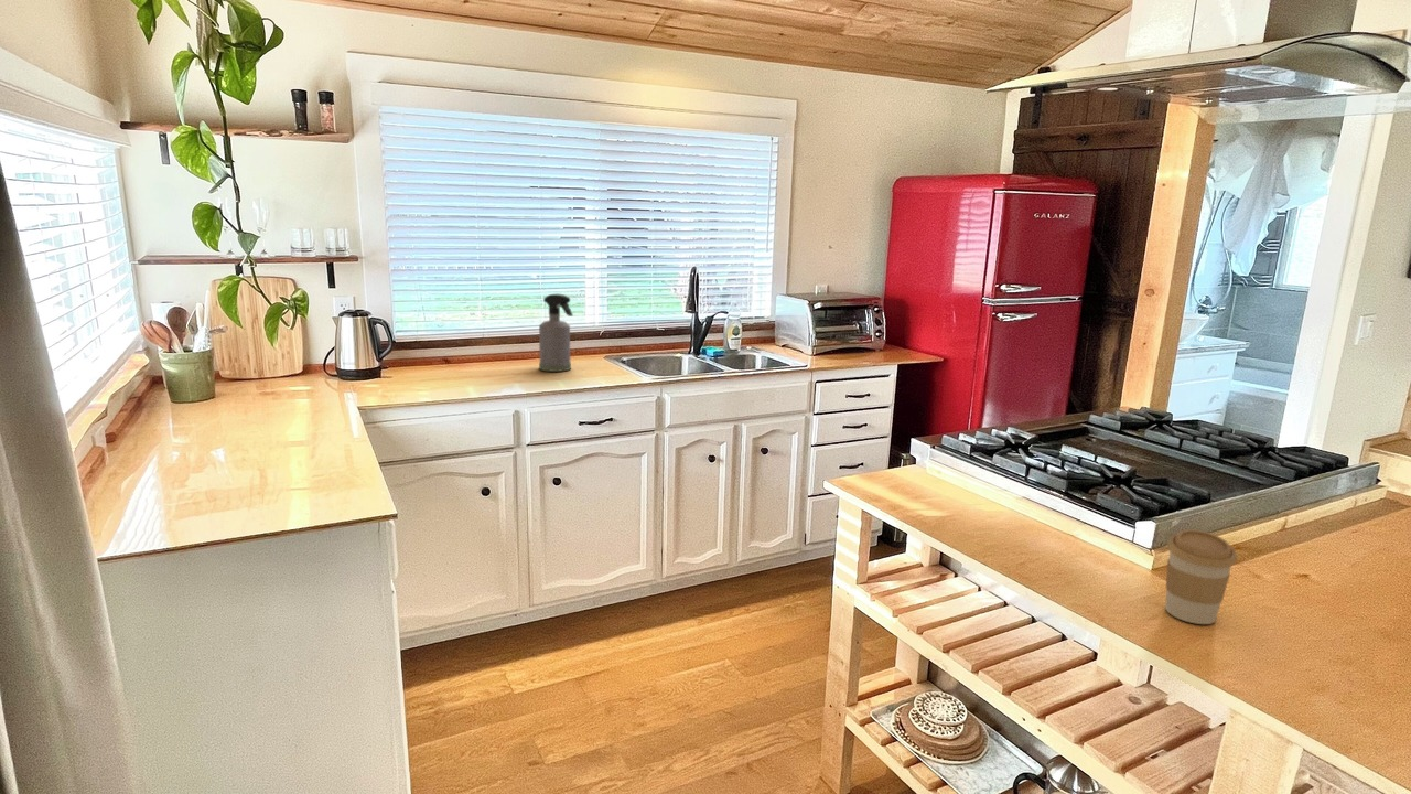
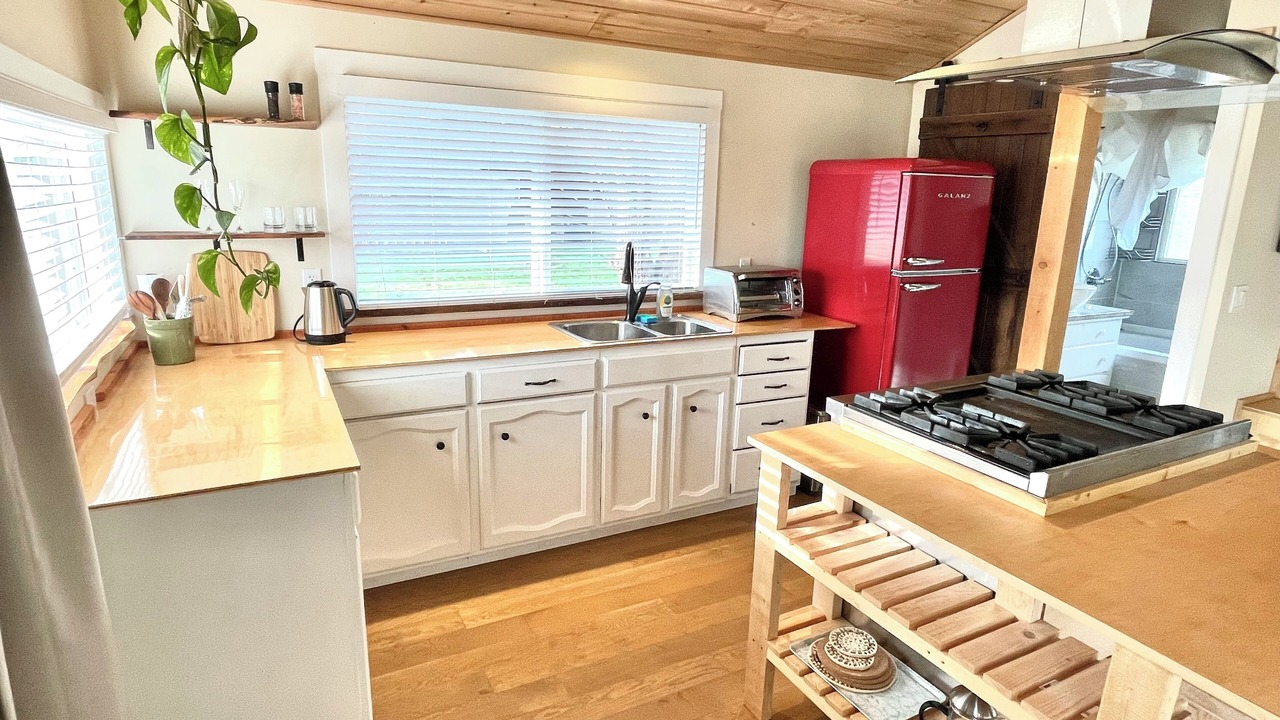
- coffee cup (1196, 576)
- spray bottle (557, 331)
